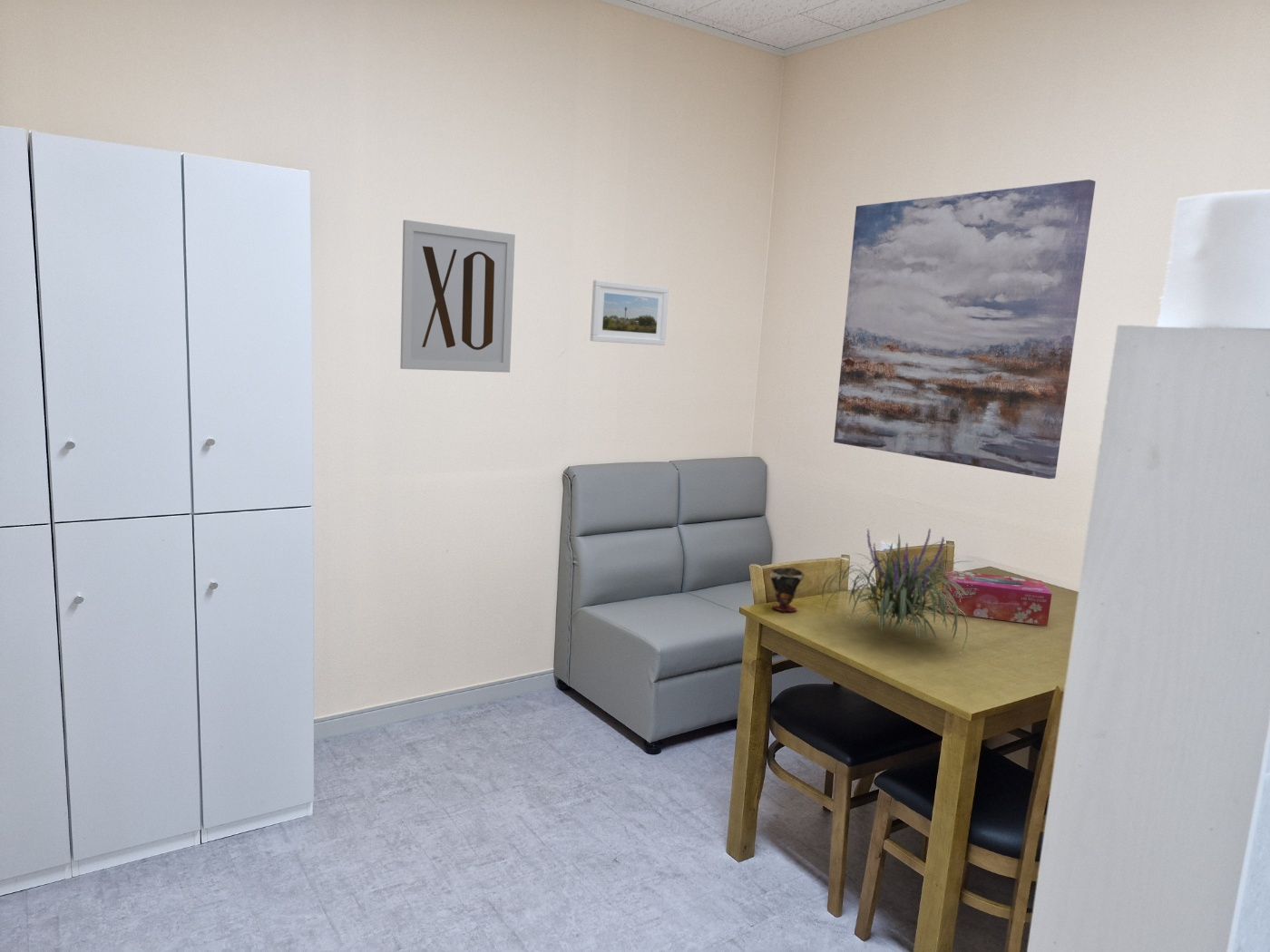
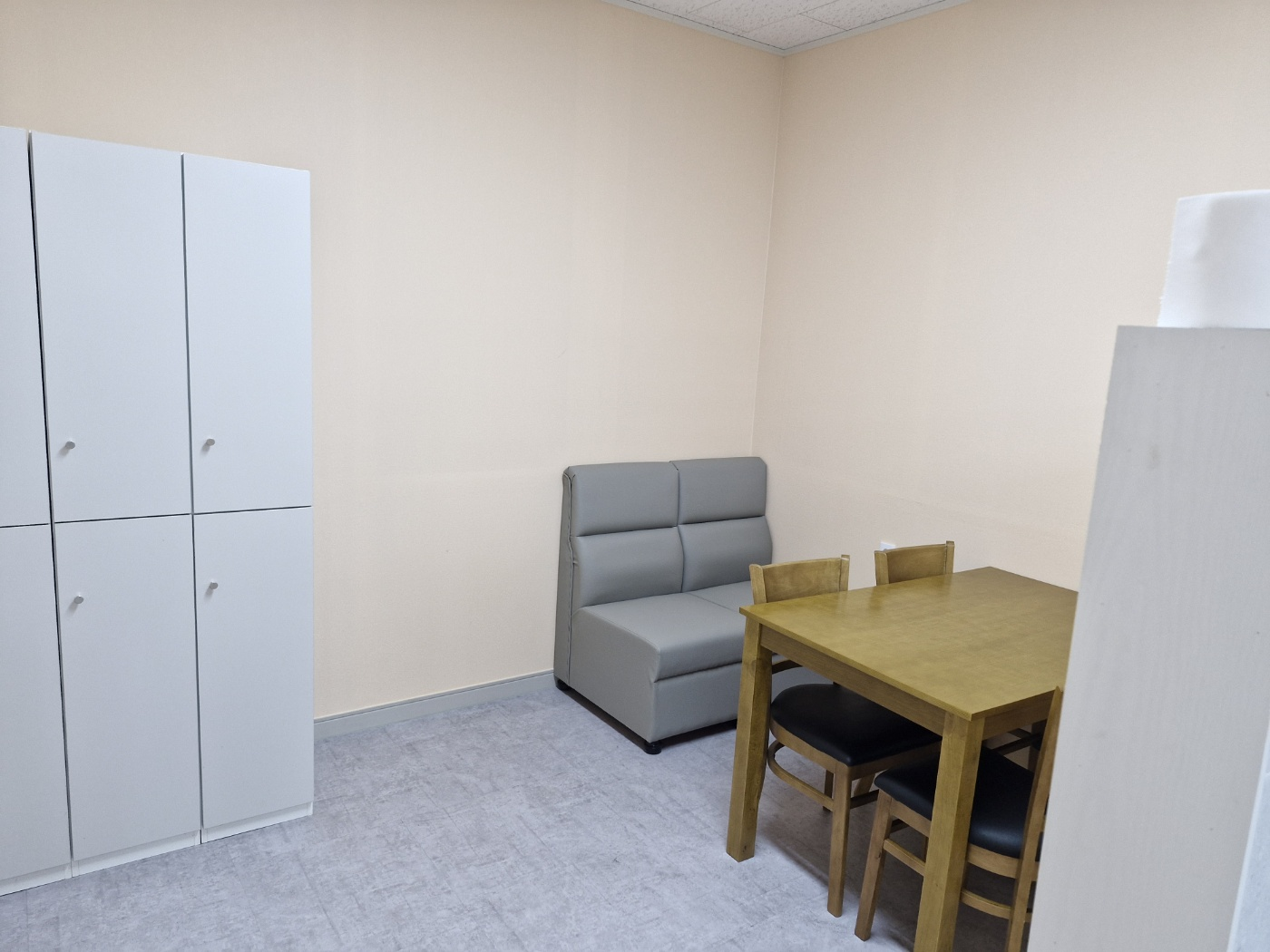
- cup (786, 589)
- wall art (946, 329)
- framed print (630, 314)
- wall art (459, 299)
- tissue box (993, 596)
- plant (894, 581)
